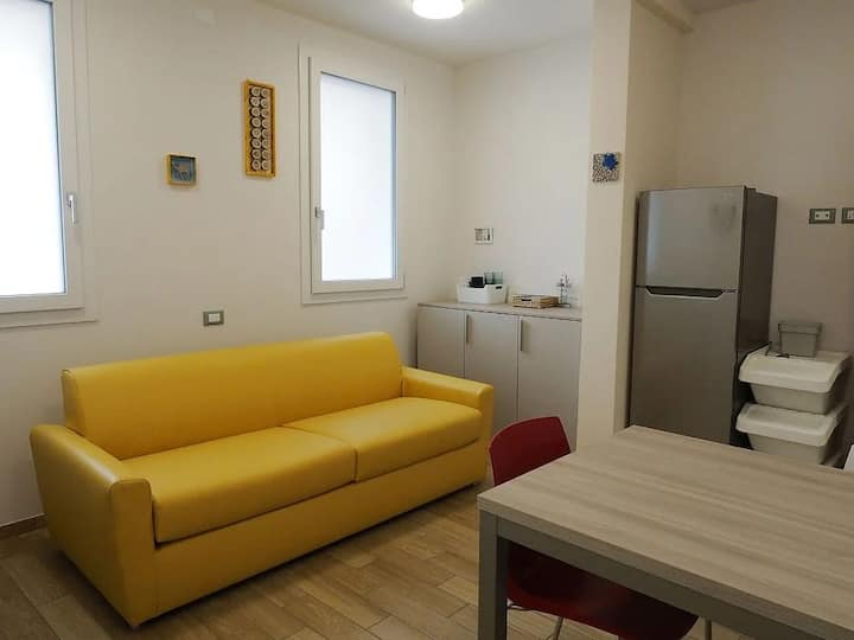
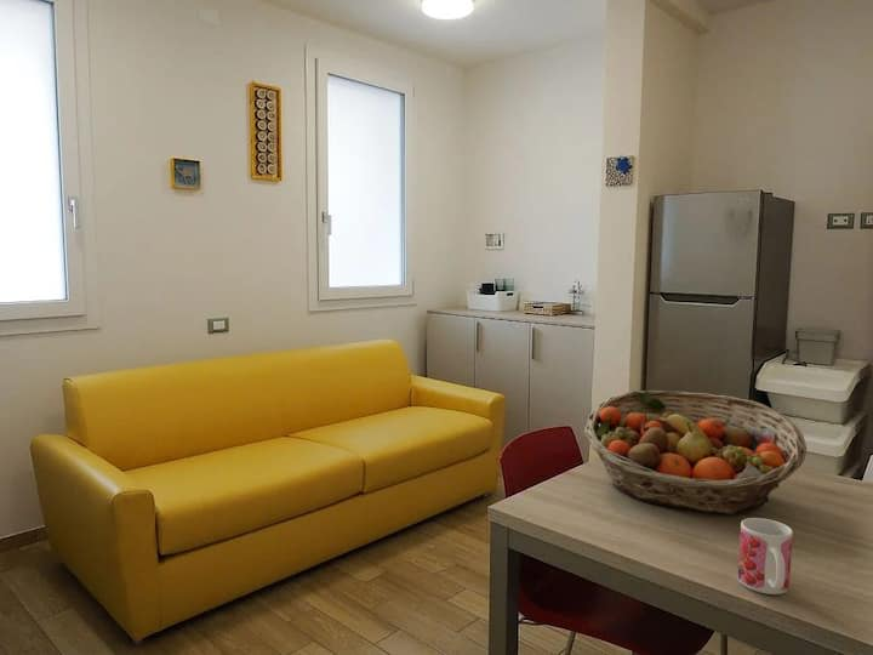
+ fruit basket (687, 446)
+ mug (766, 559)
